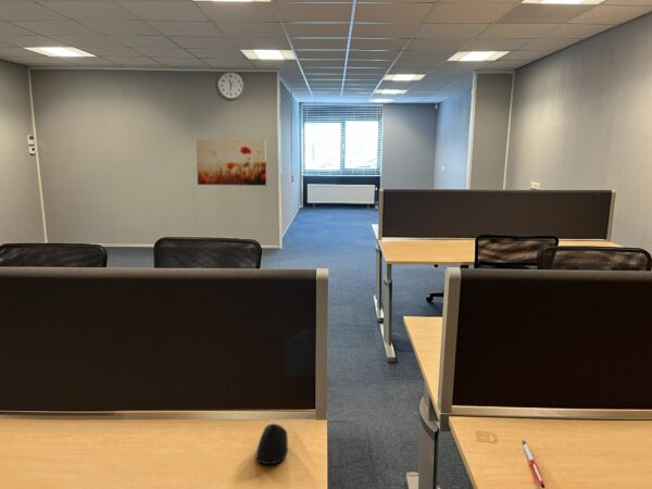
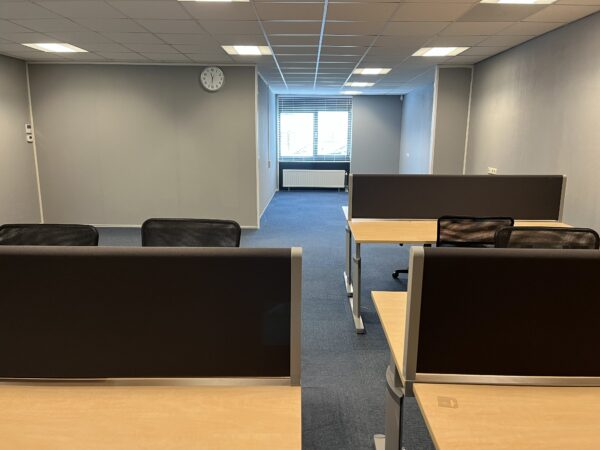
- wall art (231, 162)
- computer mouse (272, 438)
- pen (531, 461)
